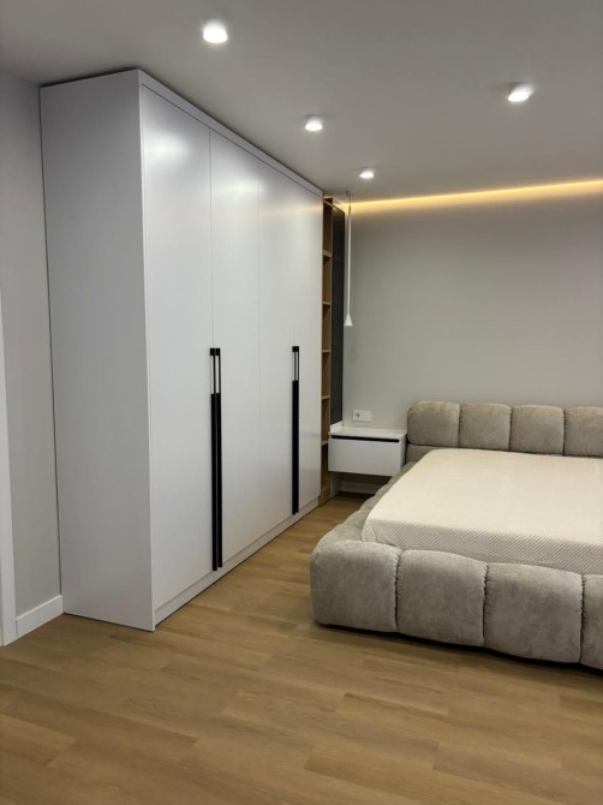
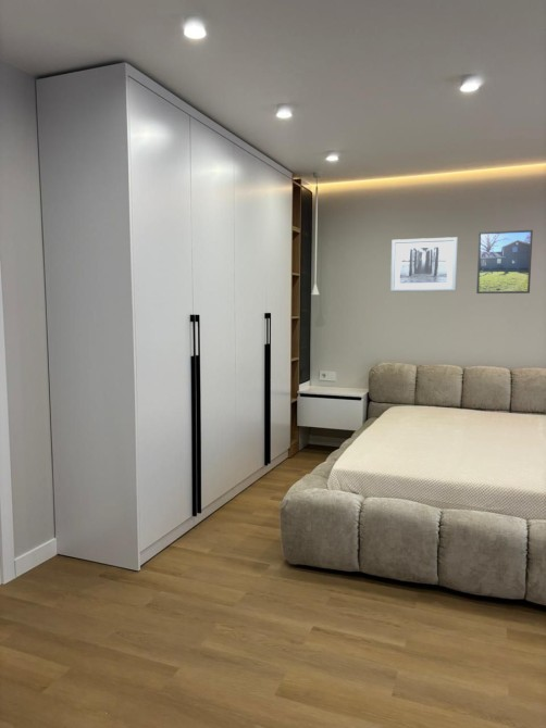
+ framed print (504, 262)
+ wall art (423, 265)
